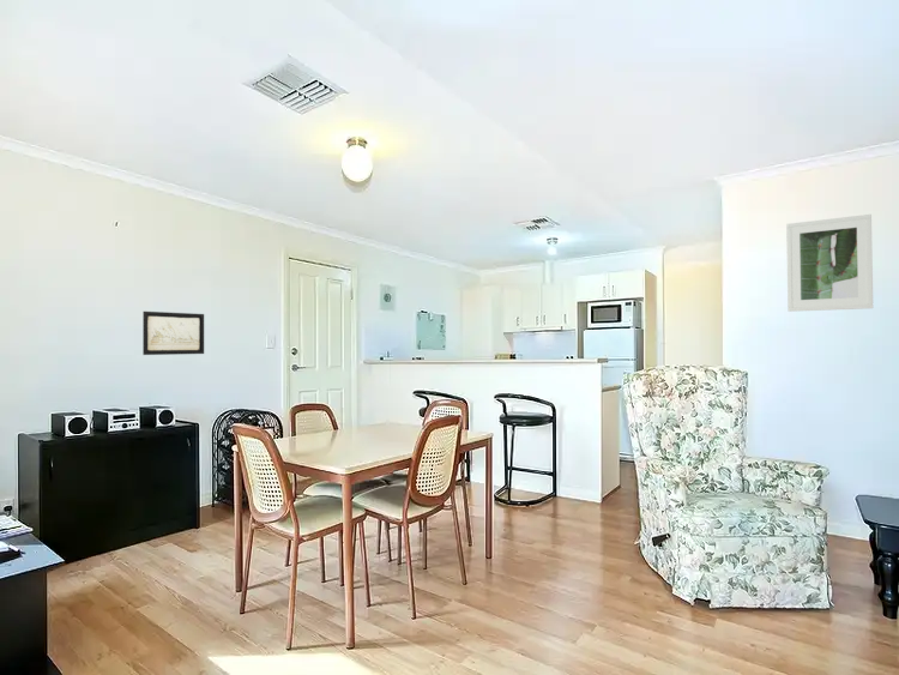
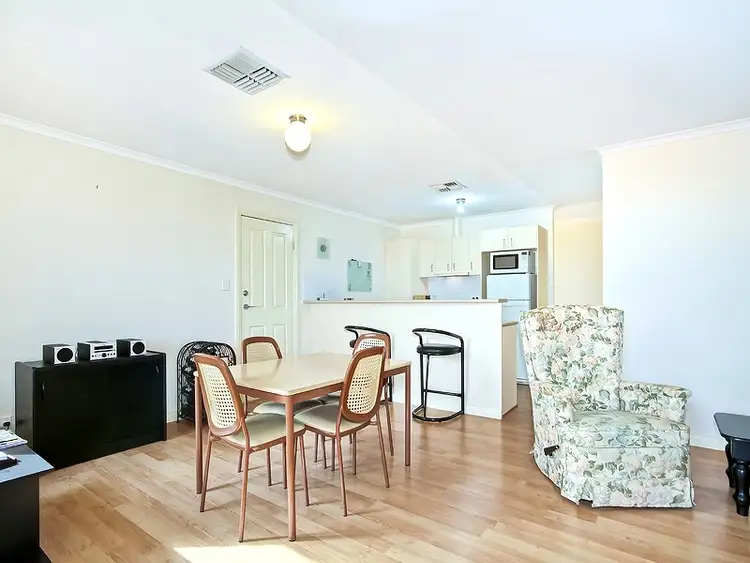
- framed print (827, 264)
- wall art (175, 333)
